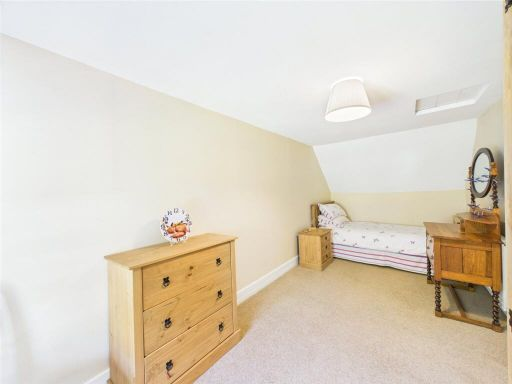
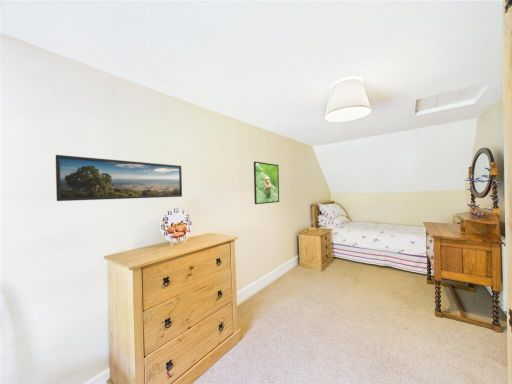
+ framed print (267, 183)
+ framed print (131, 179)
